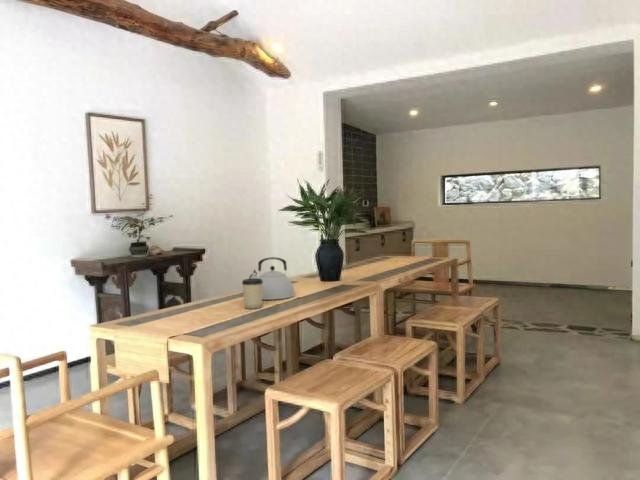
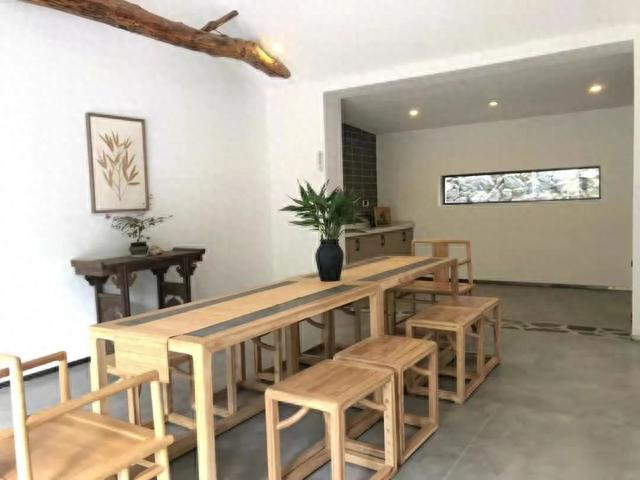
- cup (252, 293)
- kettle (271, 276)
